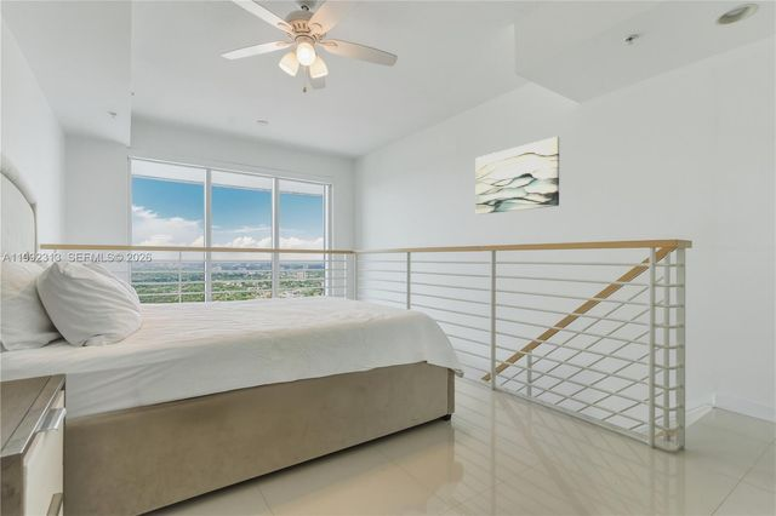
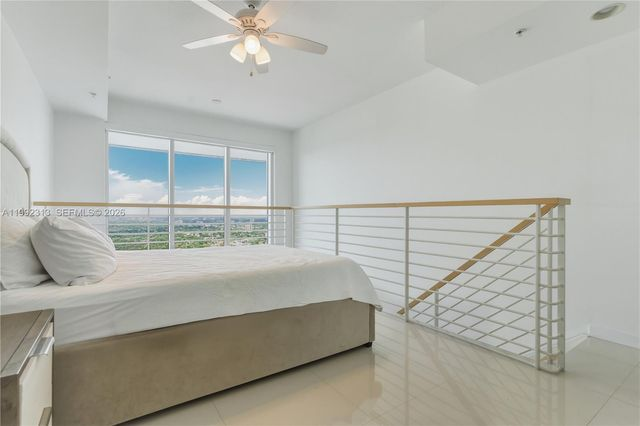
- wall art (513, 179)
